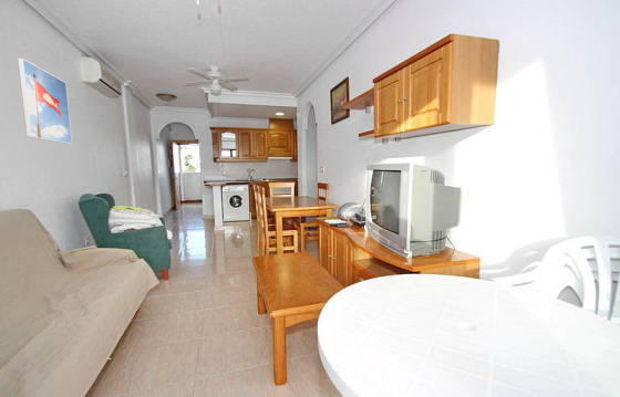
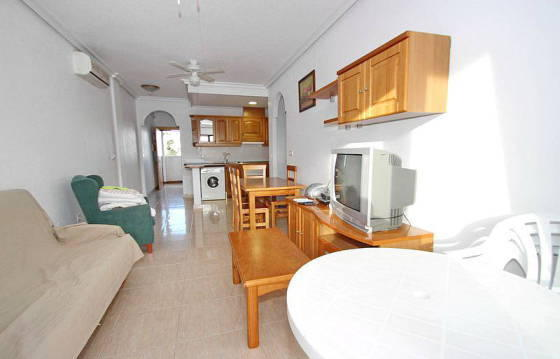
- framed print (48, 106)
